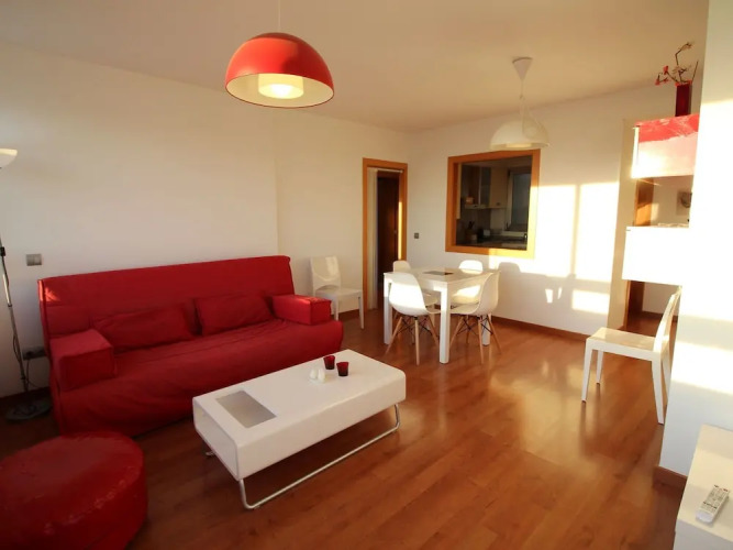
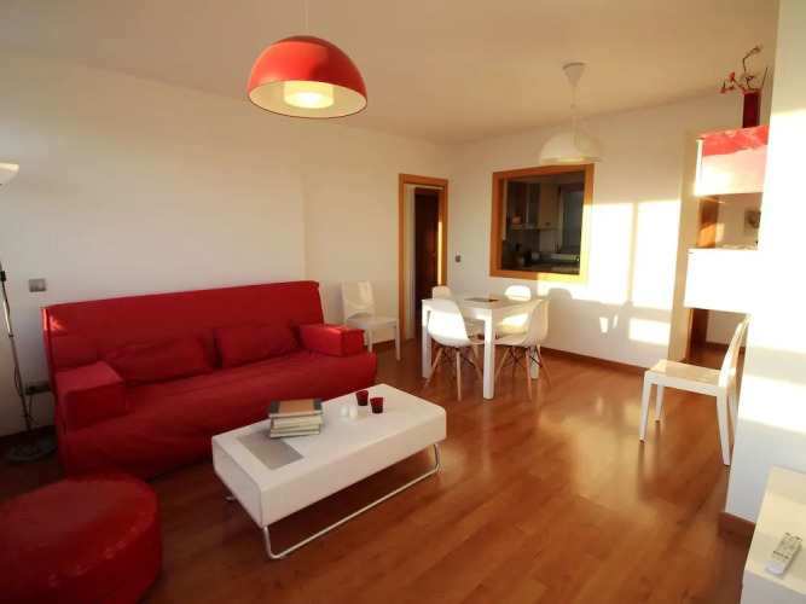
+ book stack (296, 417)
